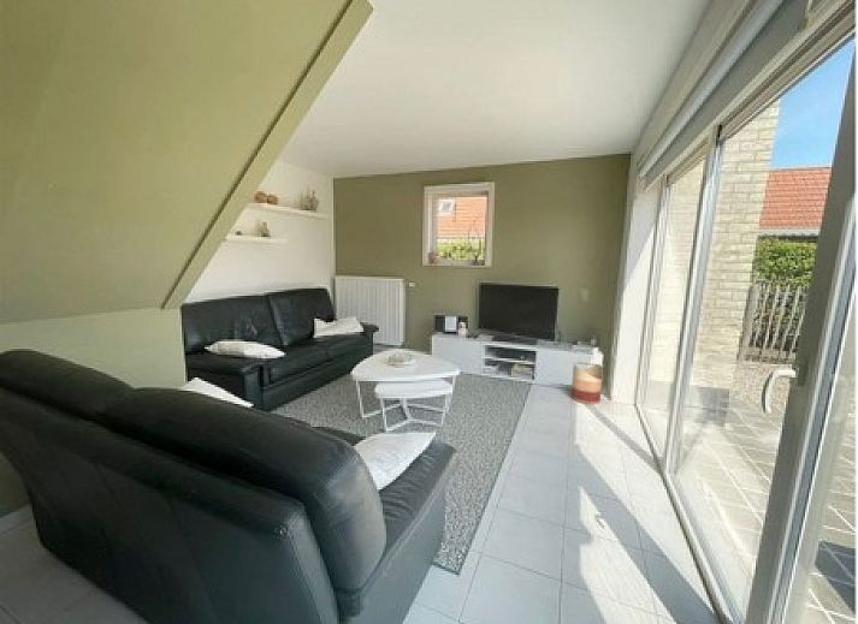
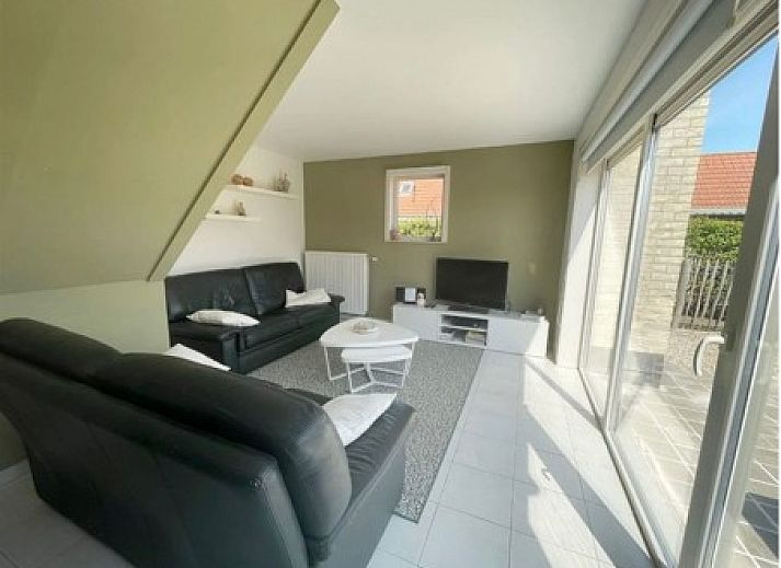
- basket (586, 381)
